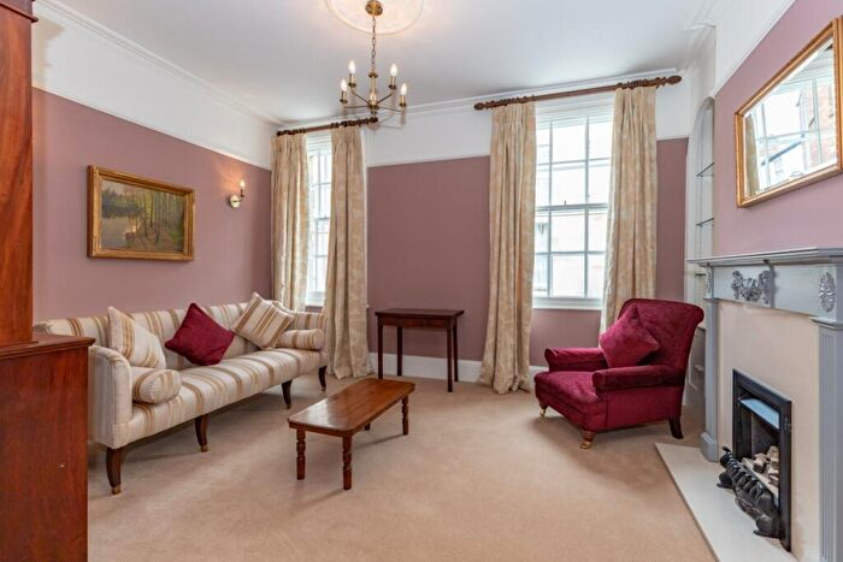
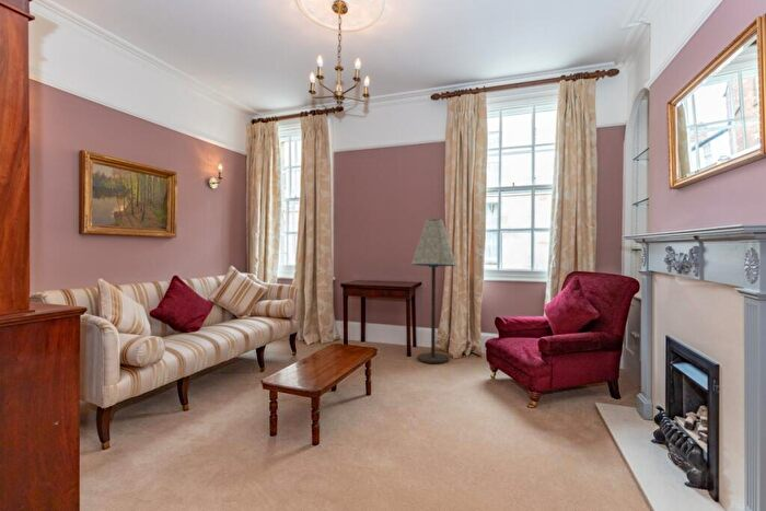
+ floor lamp (433, 288)
